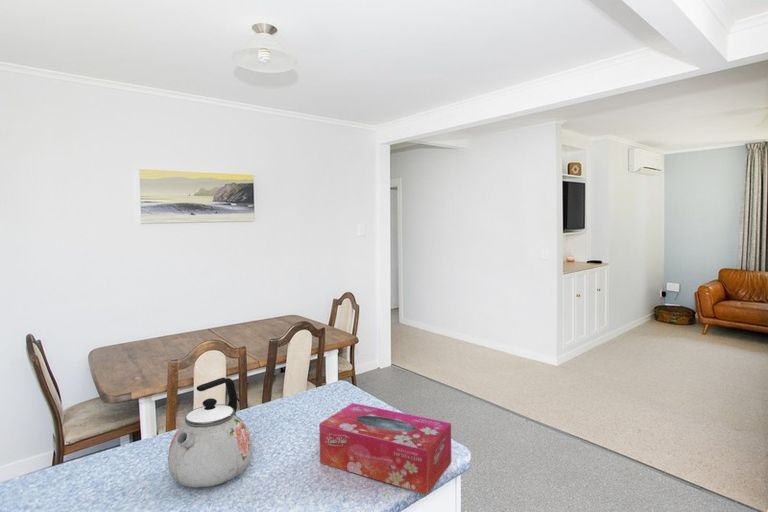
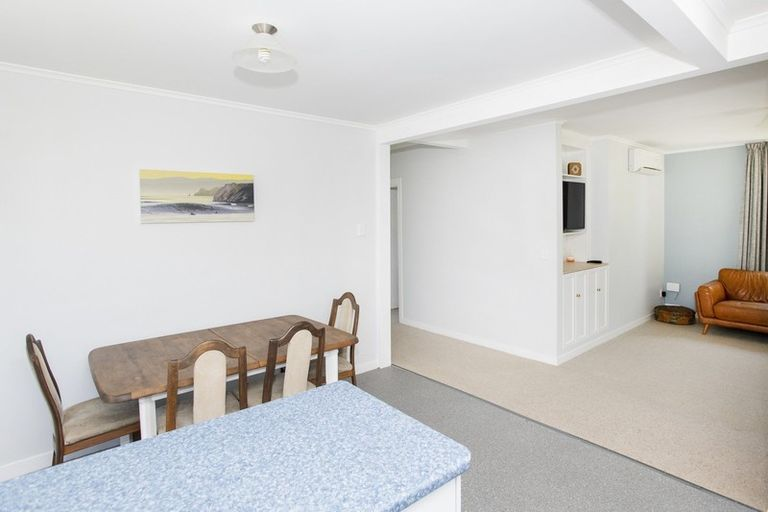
- tissue box (385, 443)
- kettle (210, 428)
